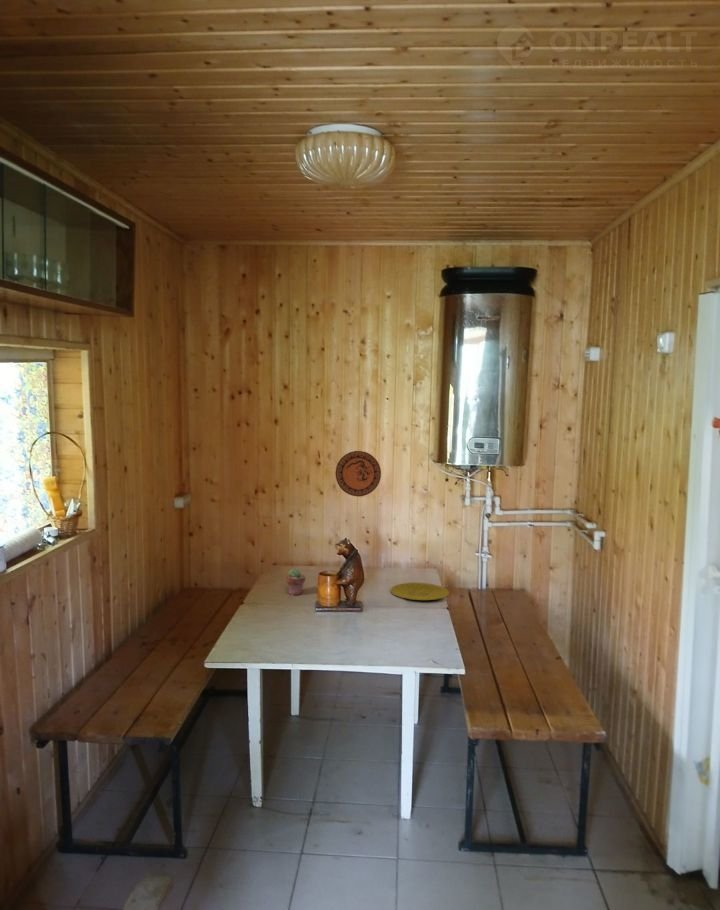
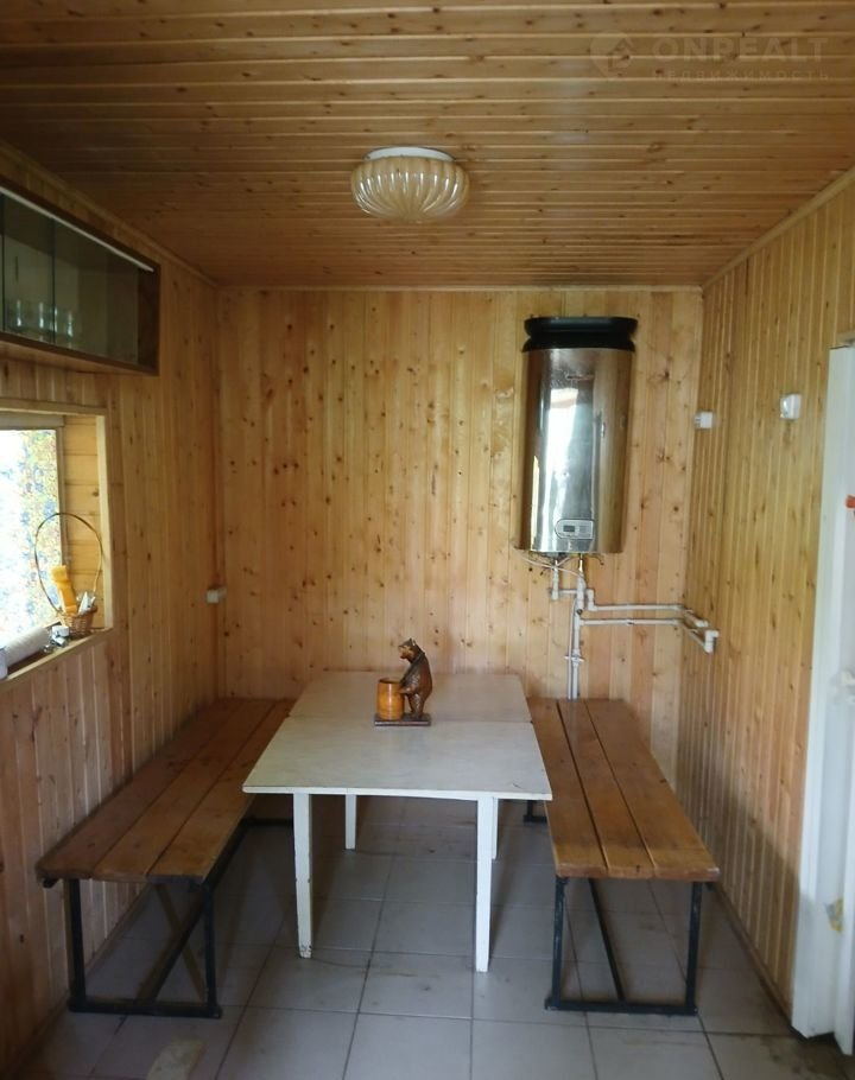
- plate (419, 591)
- potted succulent (295, 581)
- decorative plate (358, 473)
